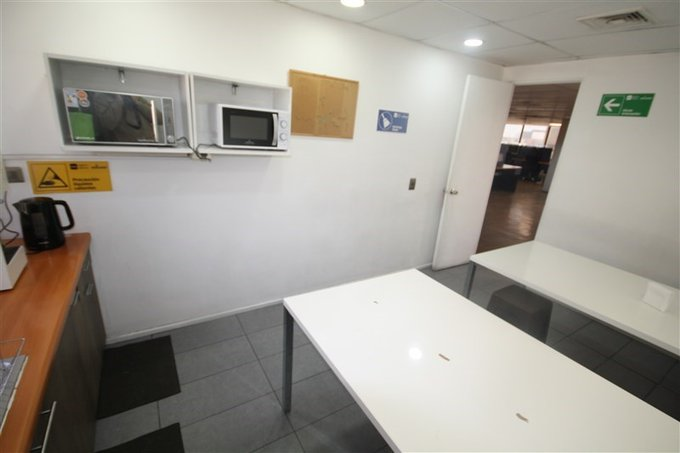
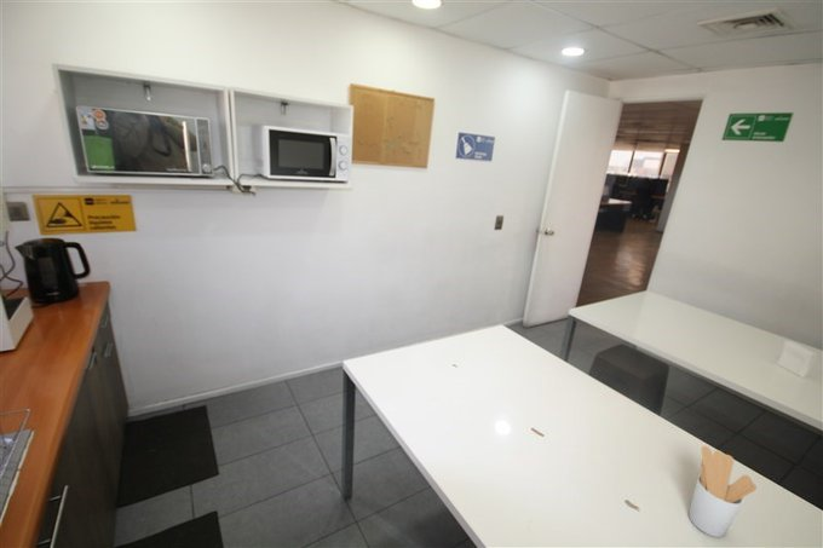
+ utensil holder (714, 490)
